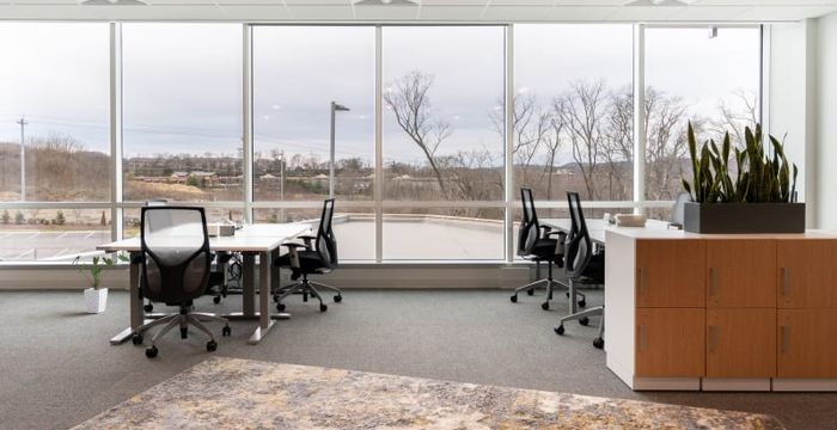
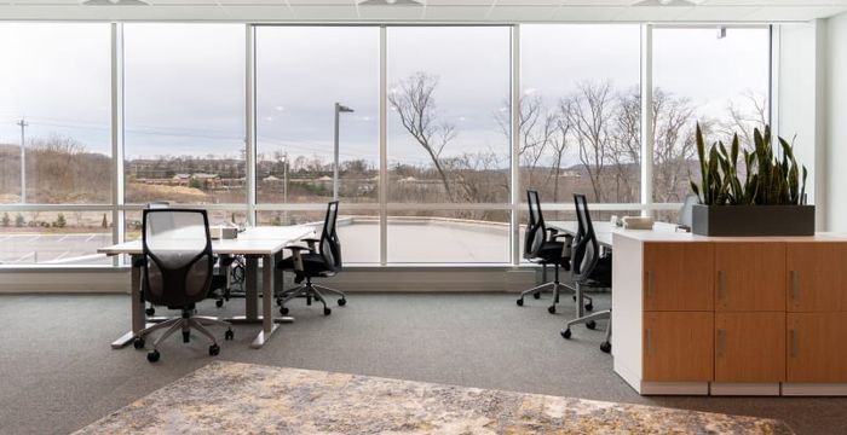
- house plant (99, 281)
